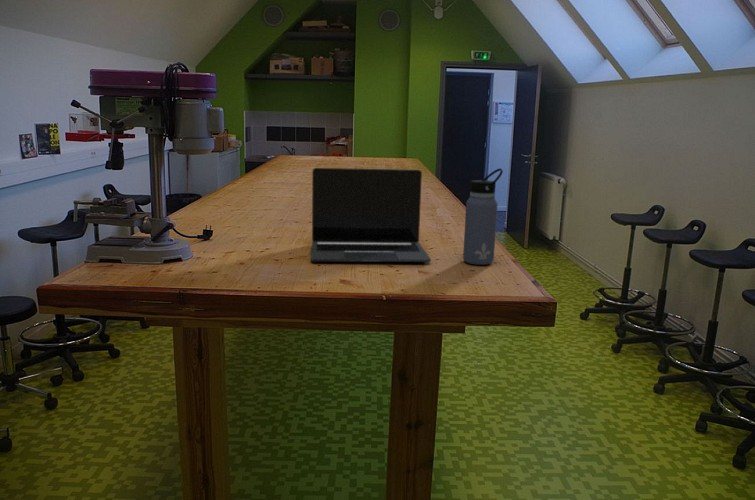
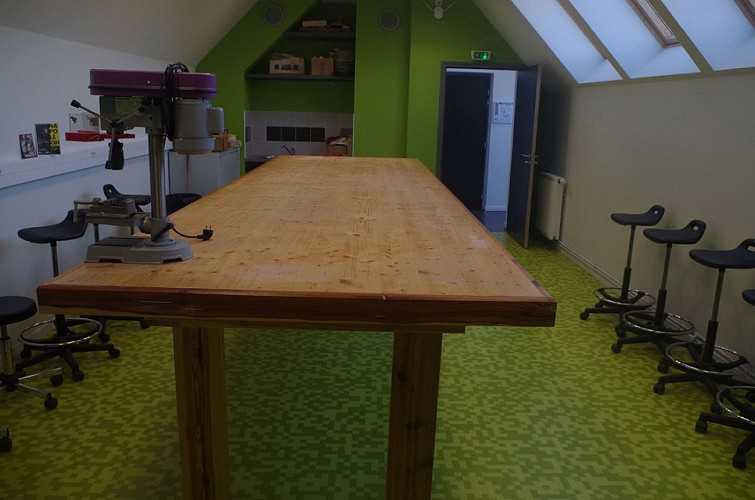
- water bottle (482, 215)
- laptop (369, 213)
